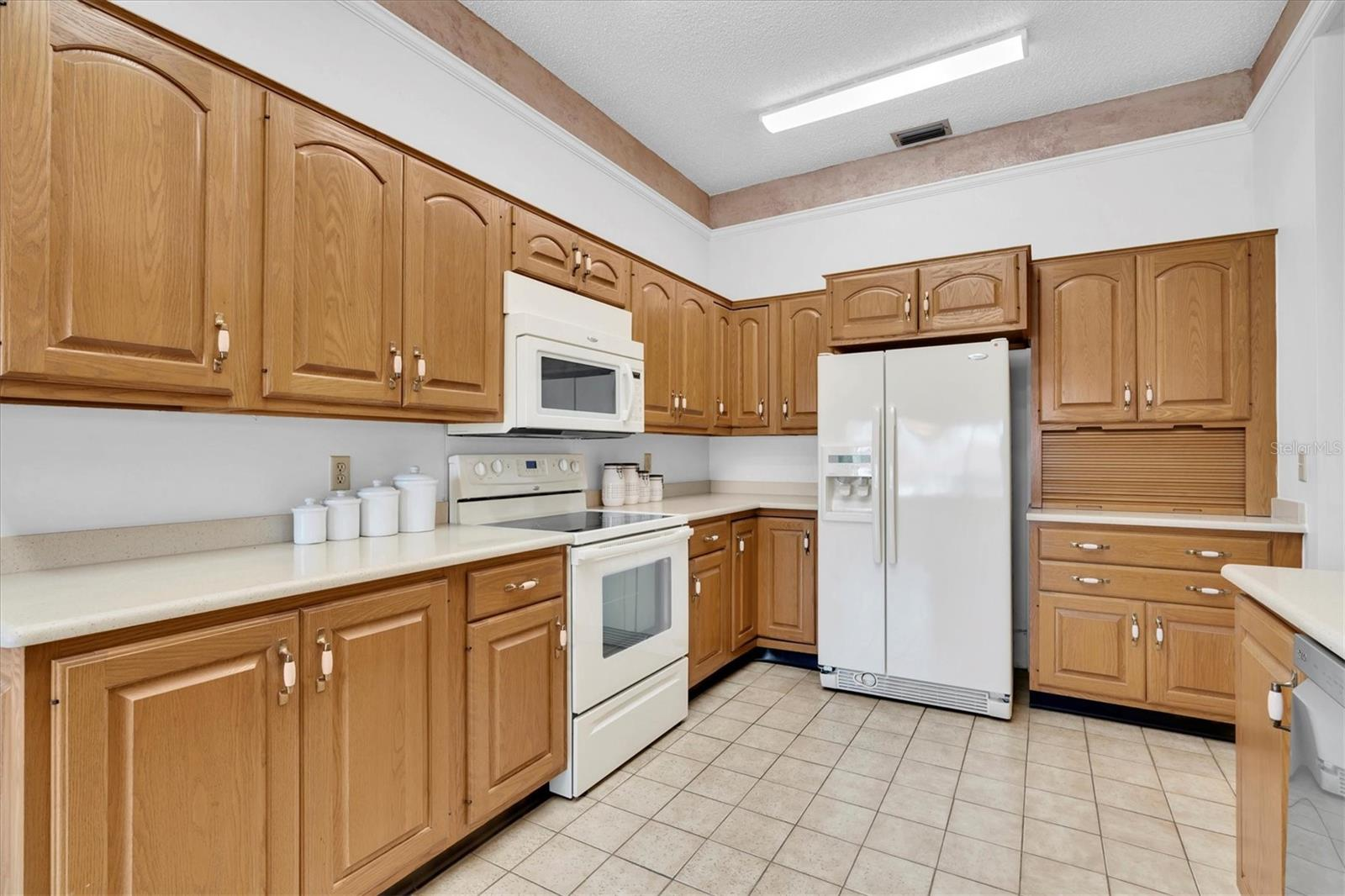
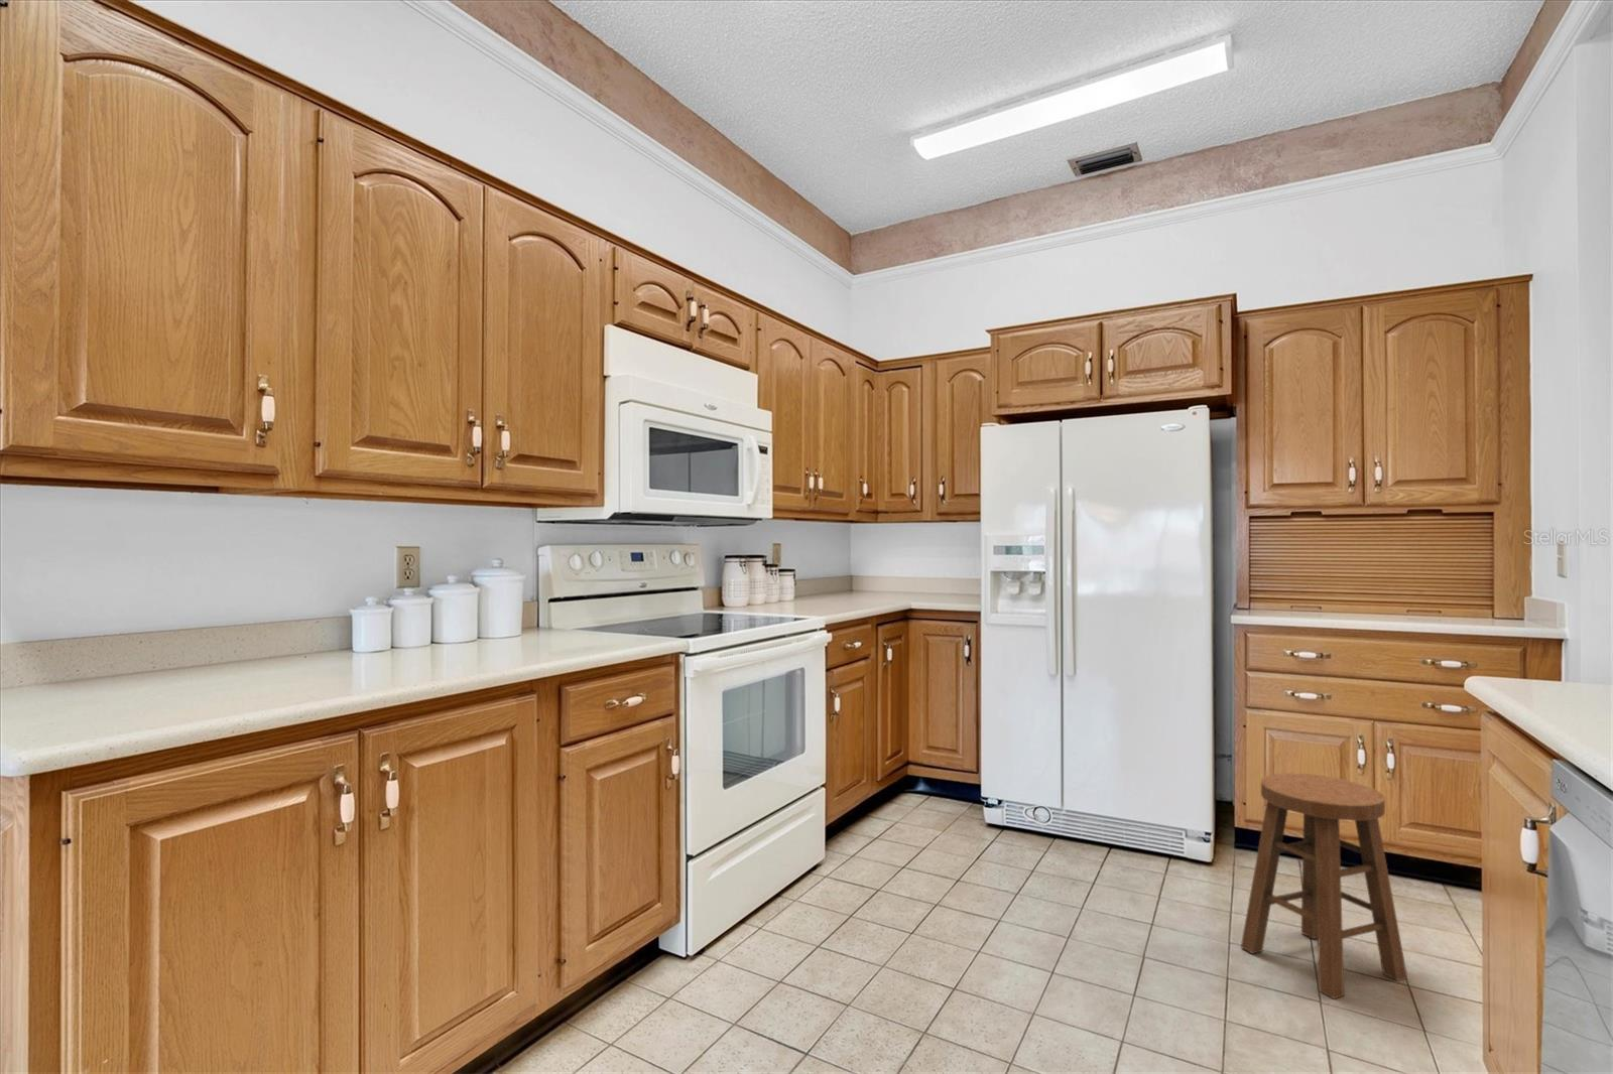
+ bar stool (1320, 875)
